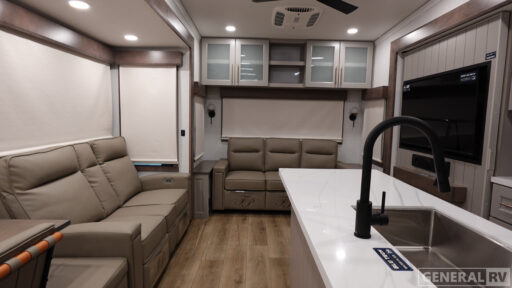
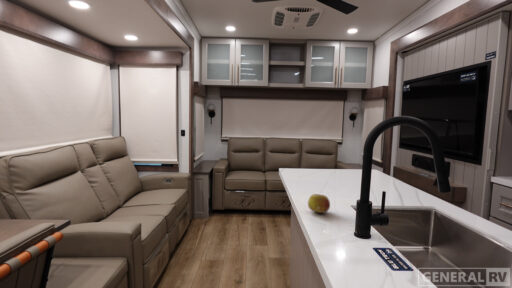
+ fruit (318, 203)
